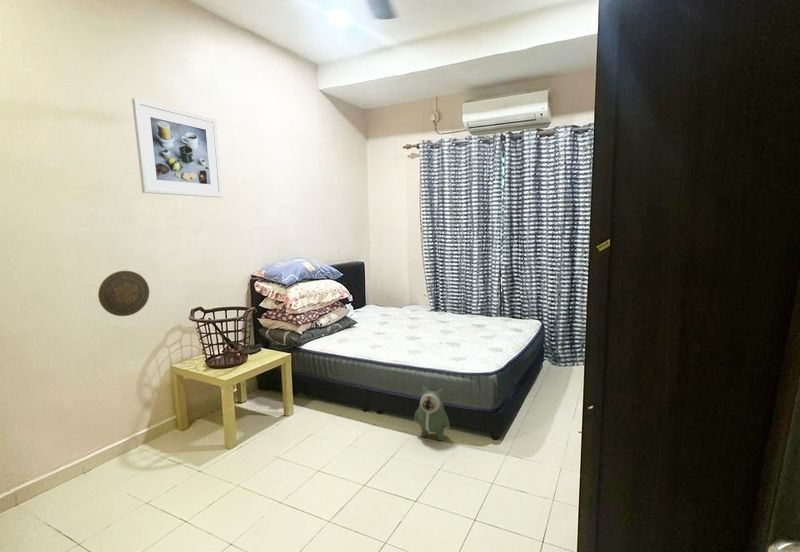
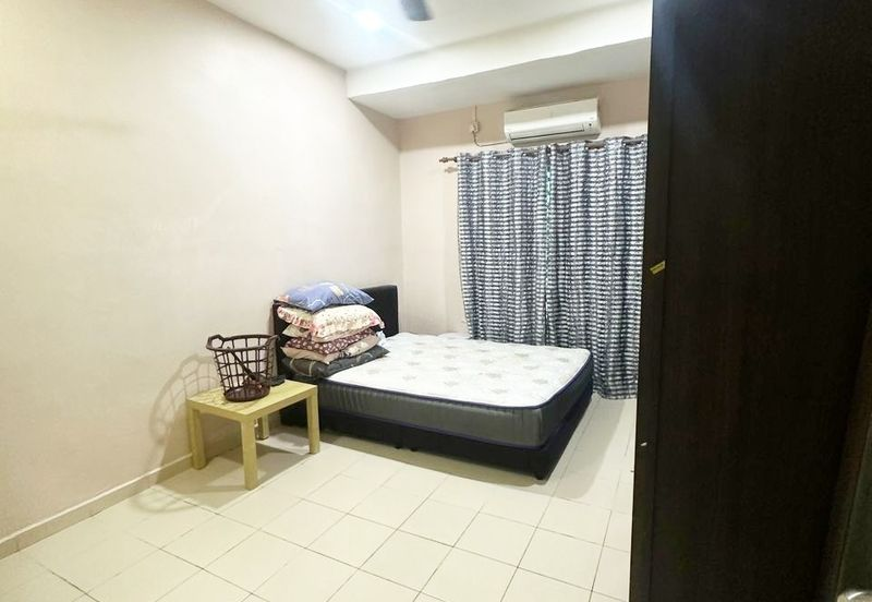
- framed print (182, 153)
- decorative plate (126, 293)
- plush toy (431, 413)
